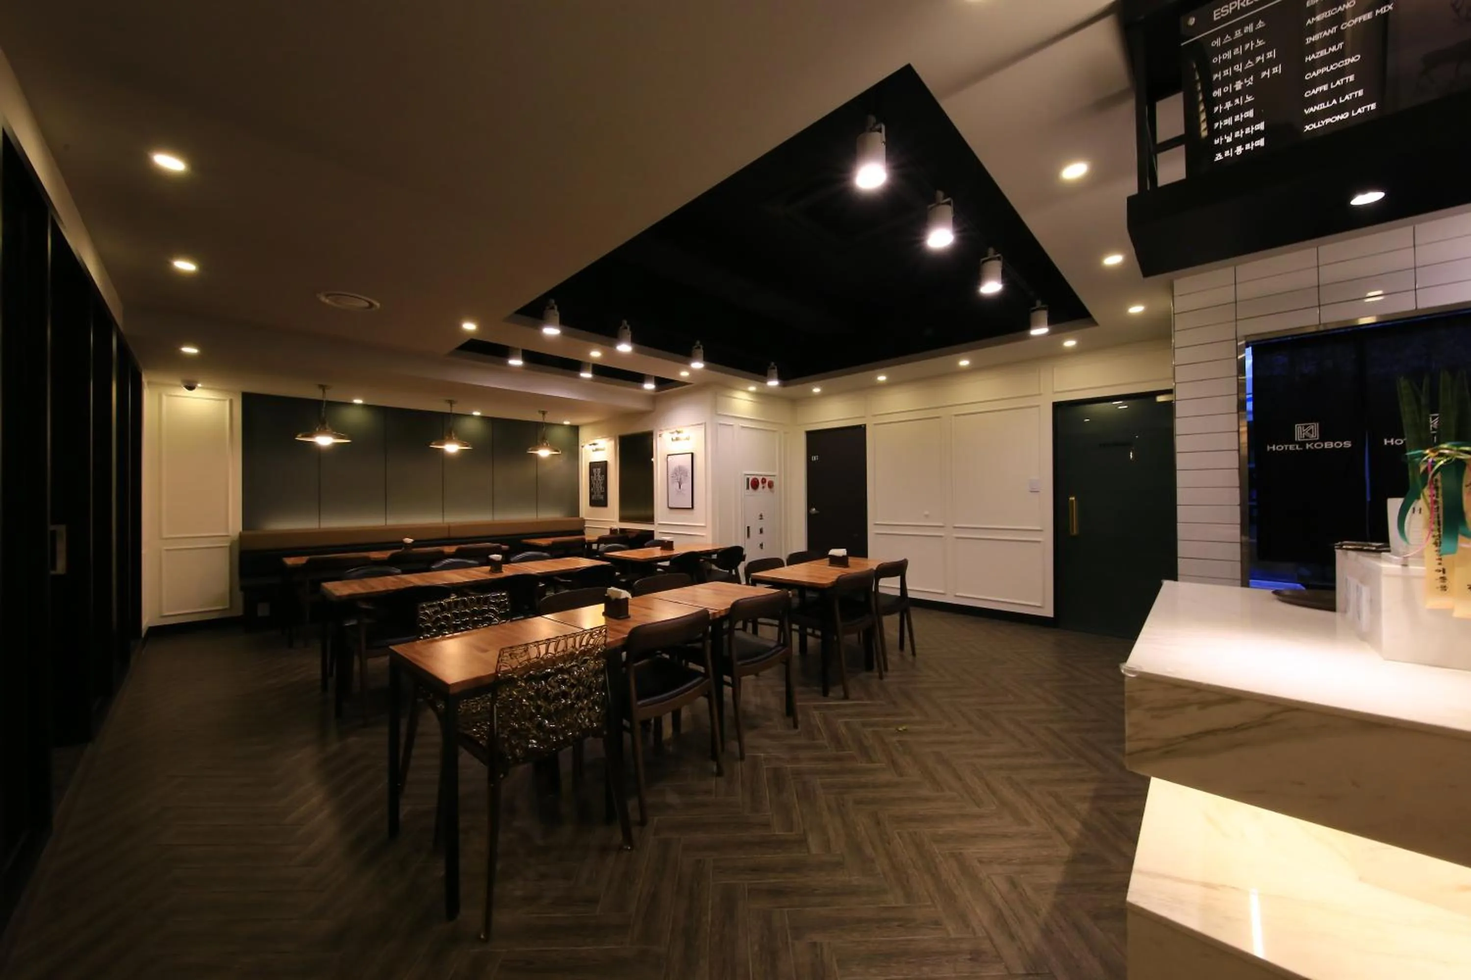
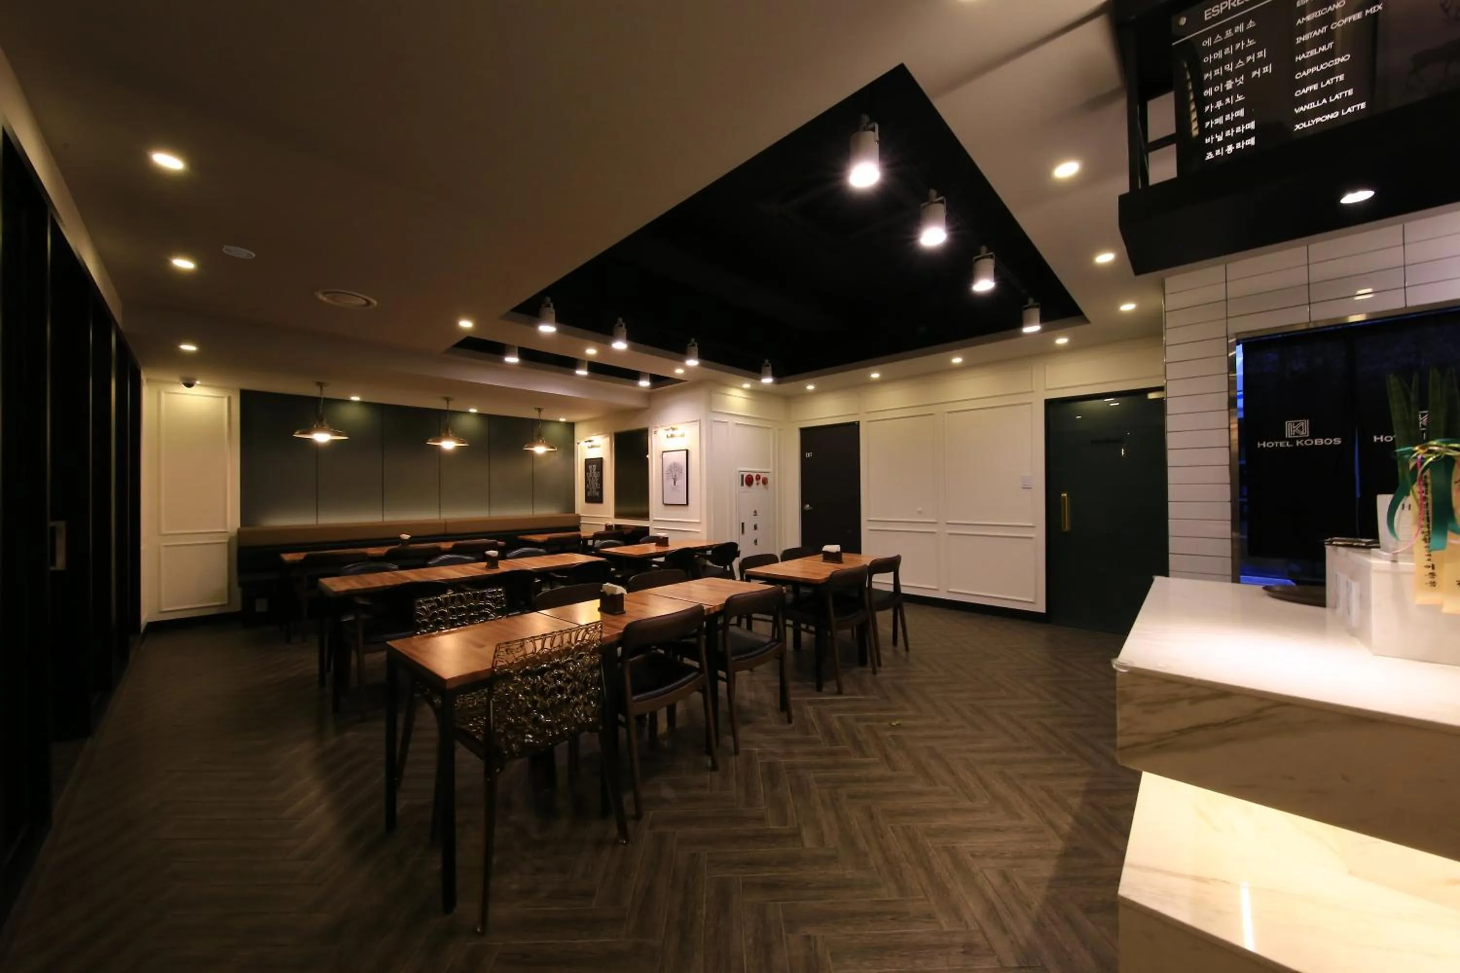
+ smoke detector (239, 253)
